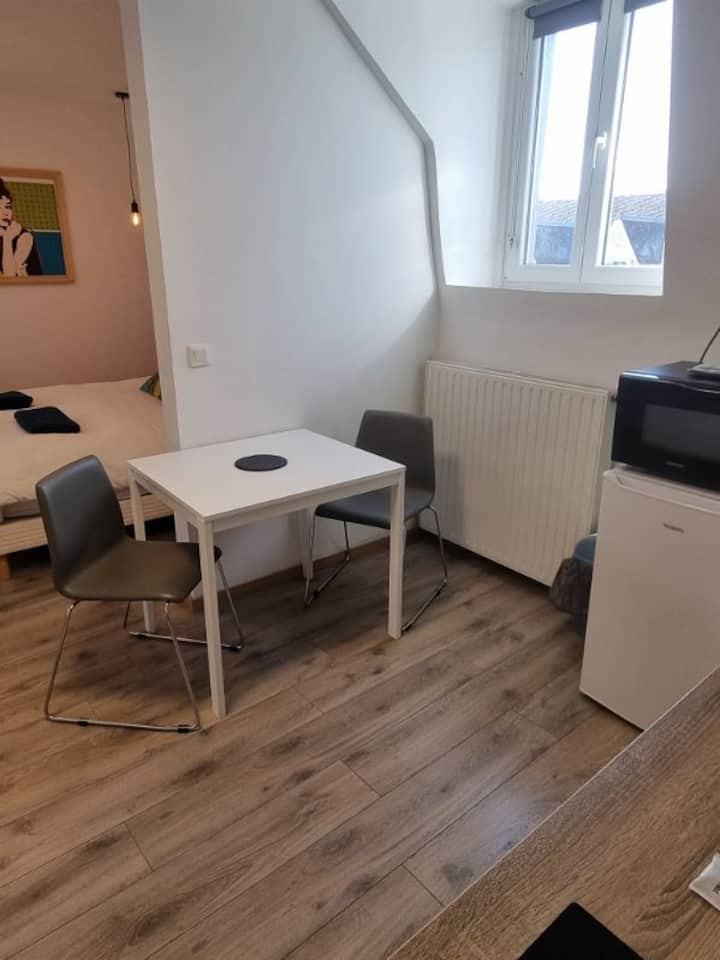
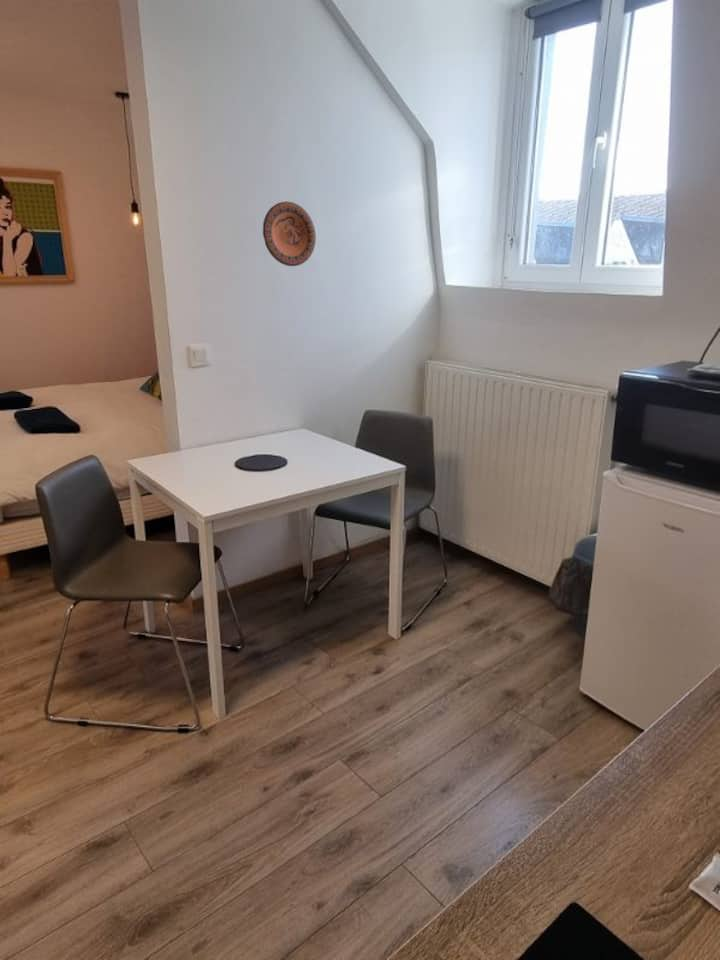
+ decorative plate (289, 234)
